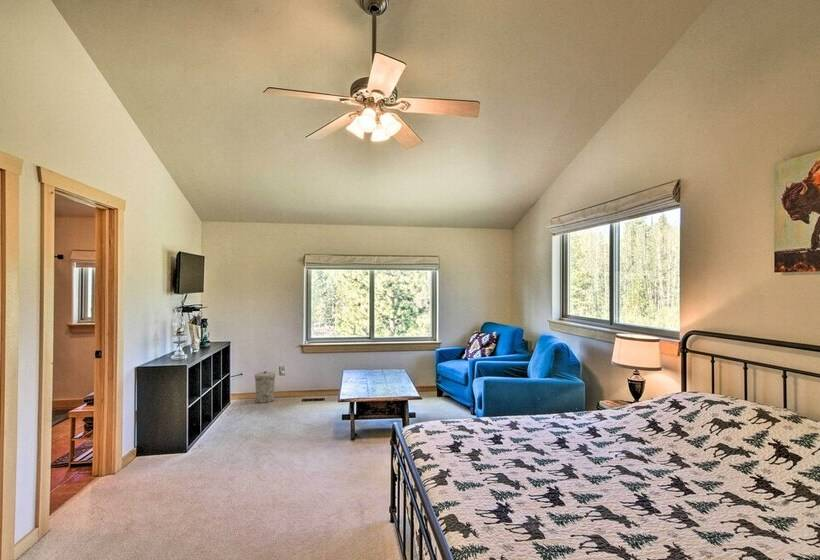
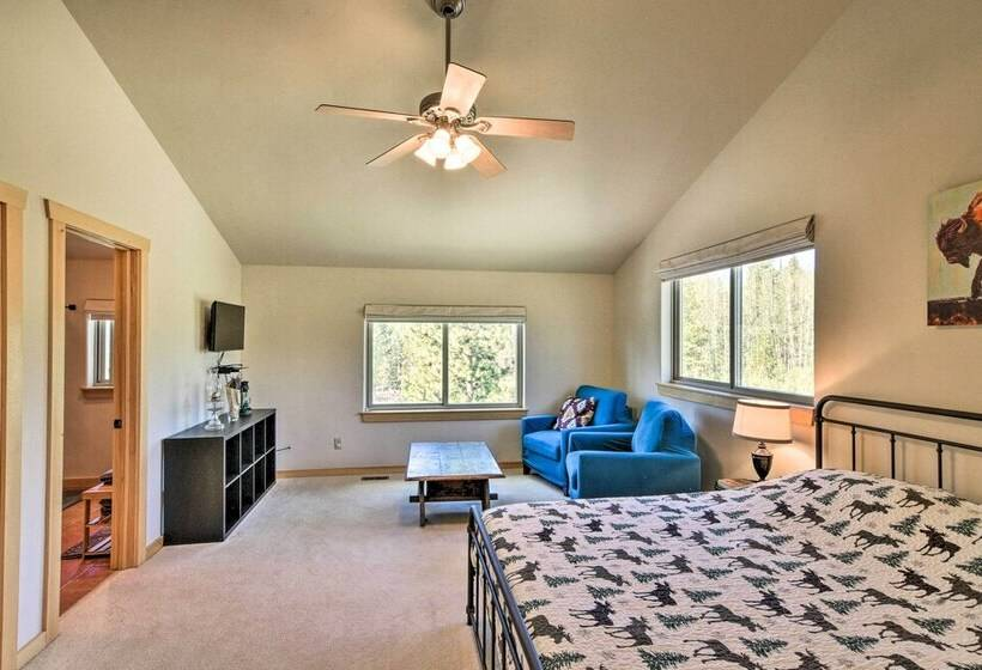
- trash can (265, 386)
